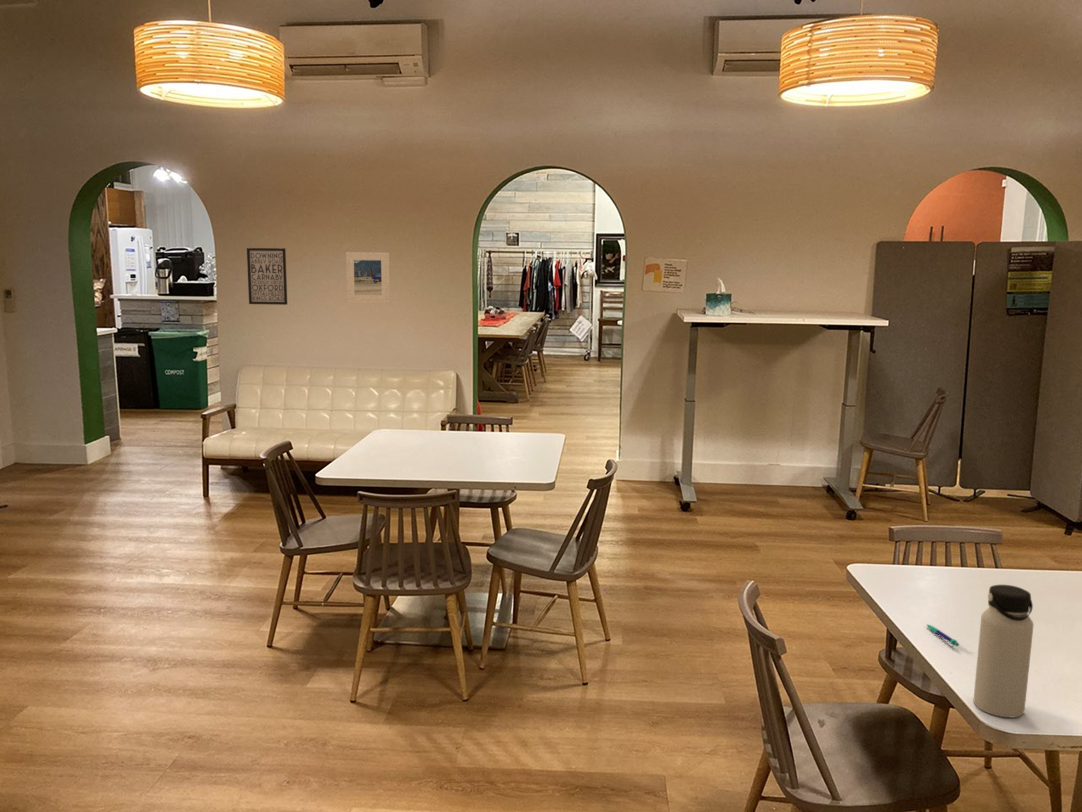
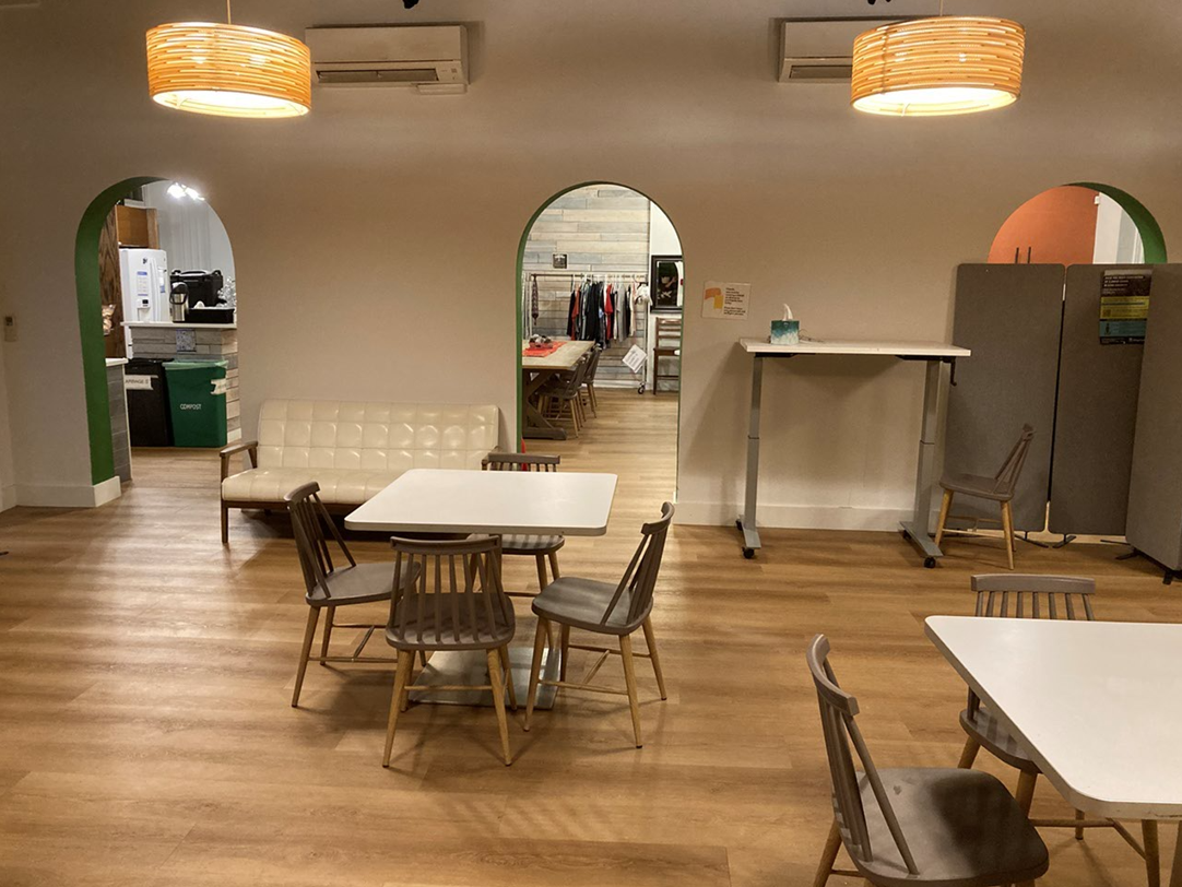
- water bottle (1004, 648)
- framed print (368, 277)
- wall art (267, 276)
- pen (941, 633)
